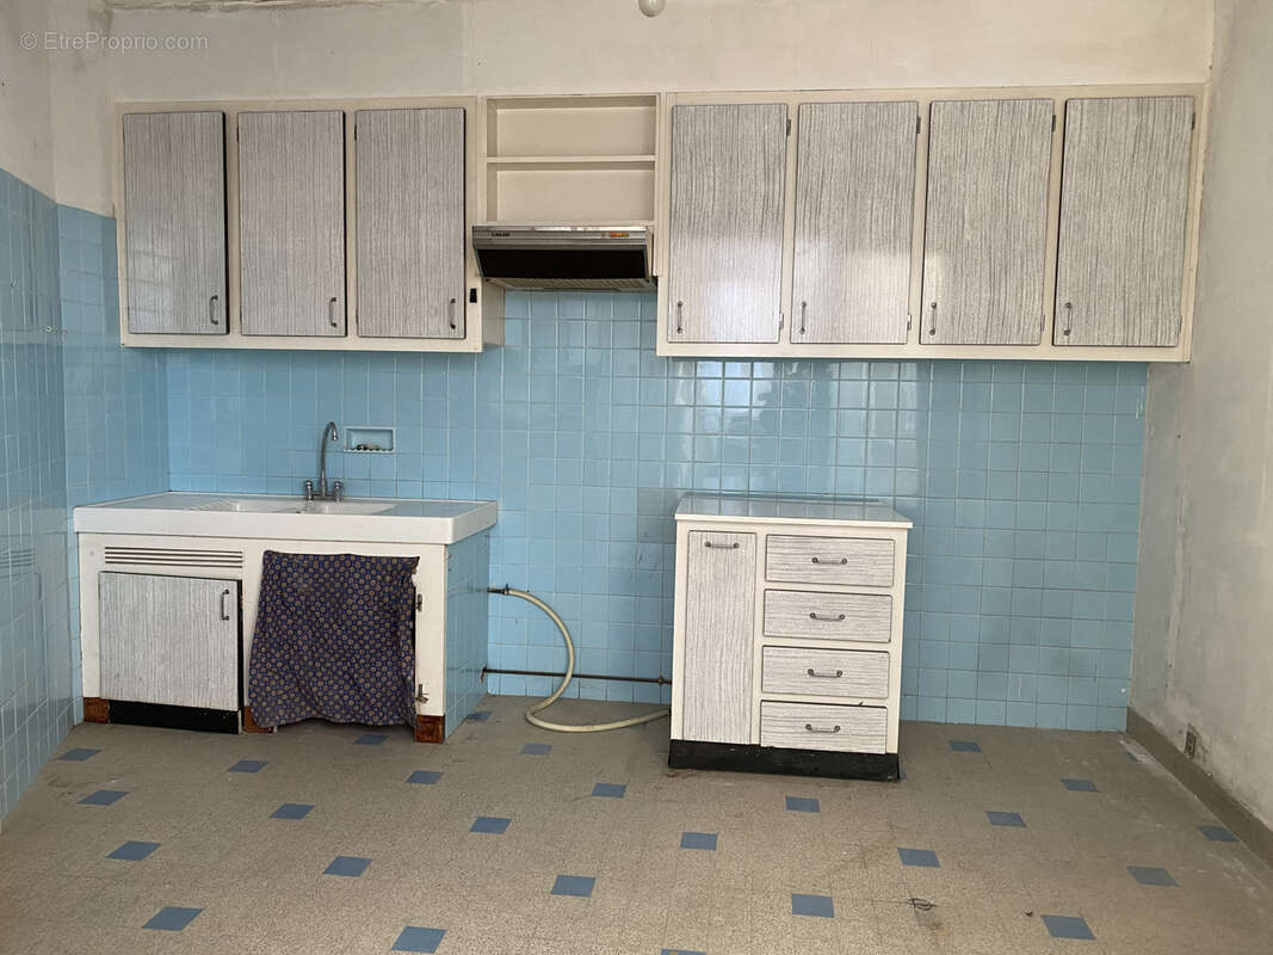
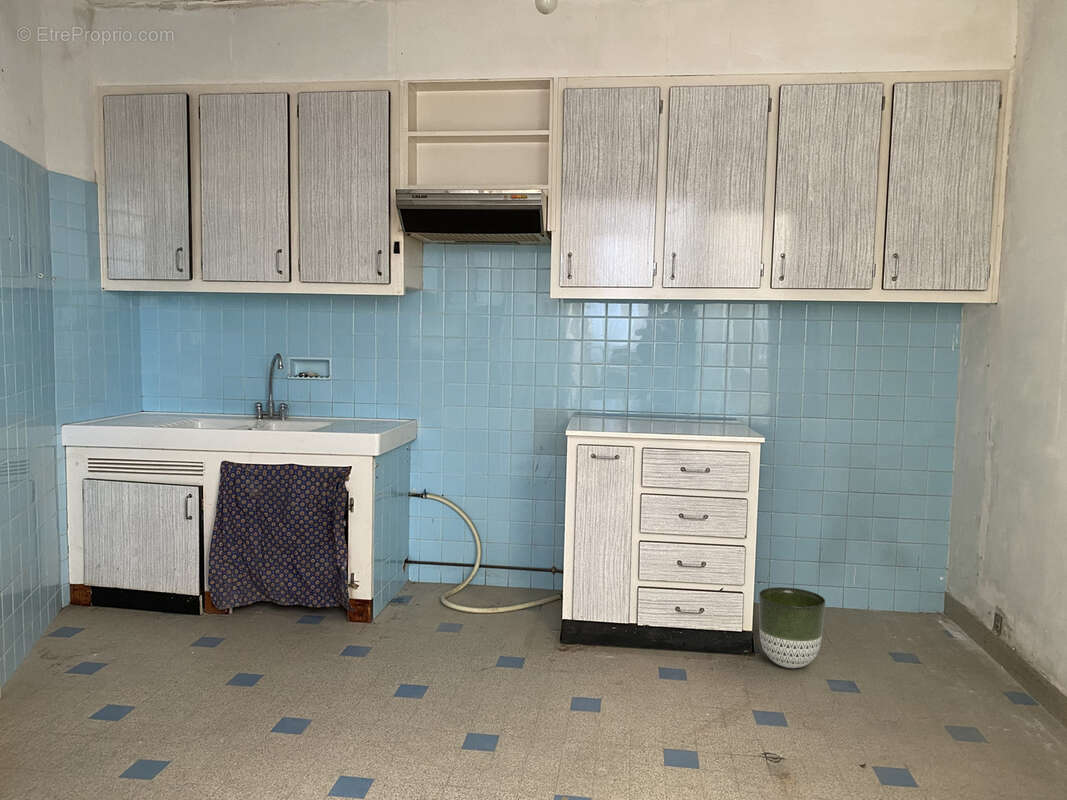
+ planter (790, 630)
